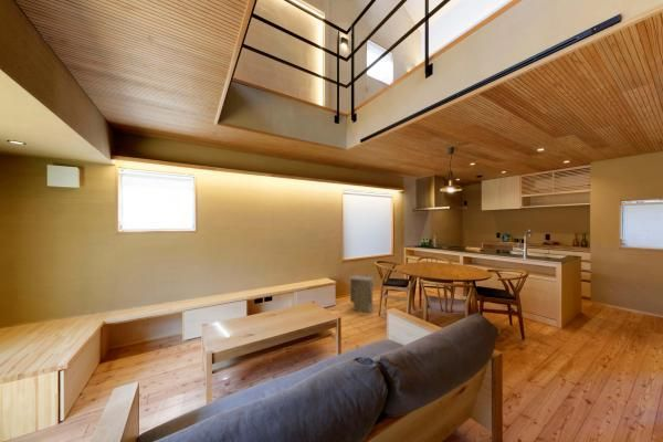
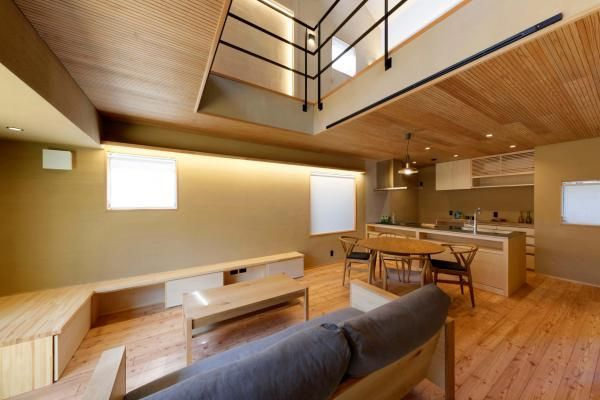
- air purifier (361, 293)
